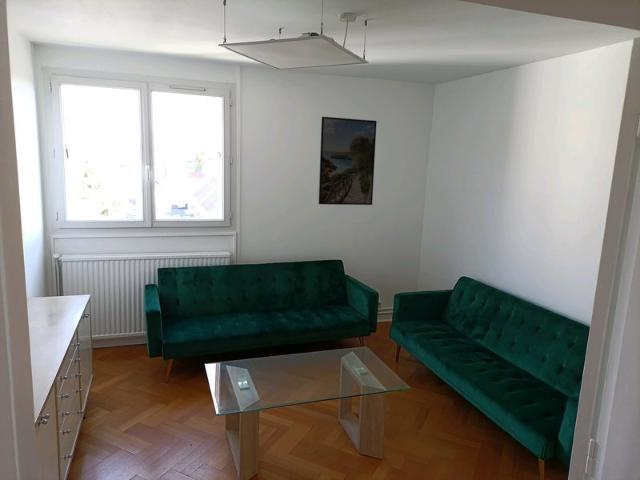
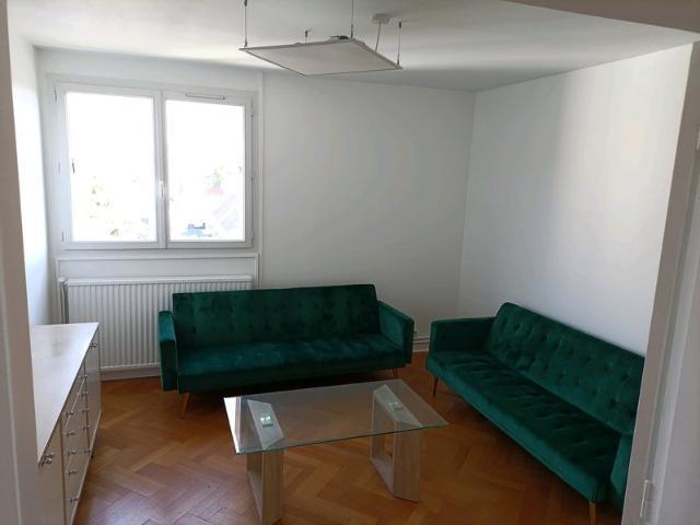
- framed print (347, 162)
